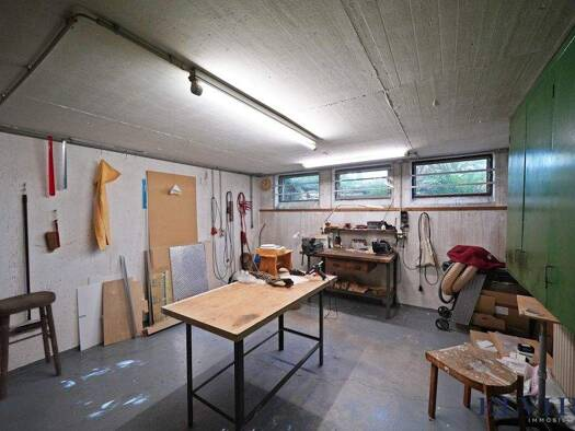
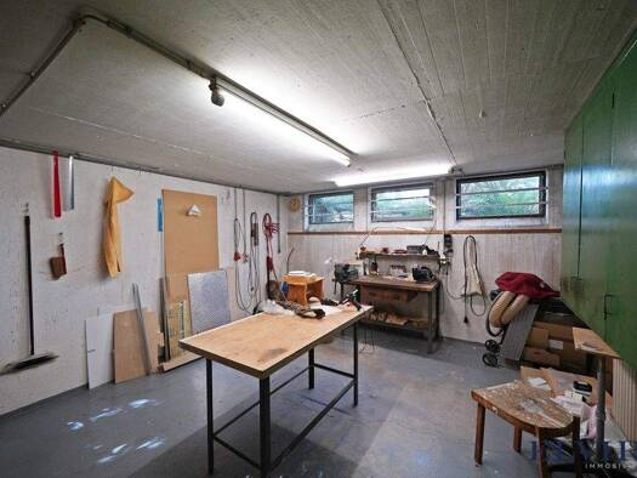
- stool (26, 338)
